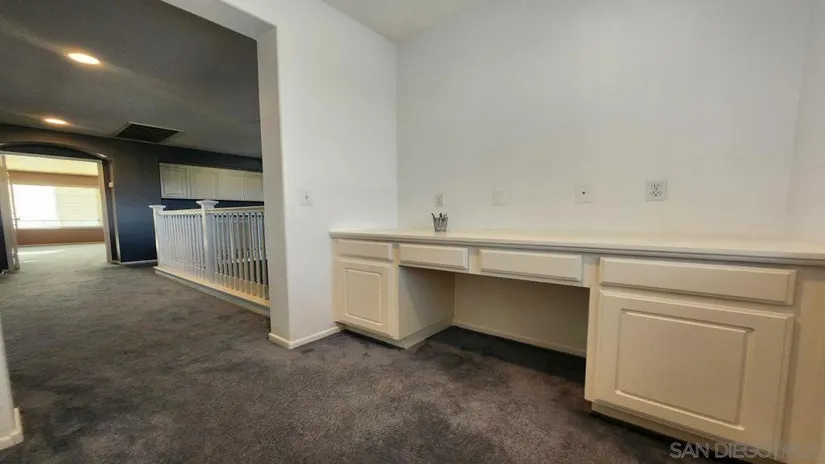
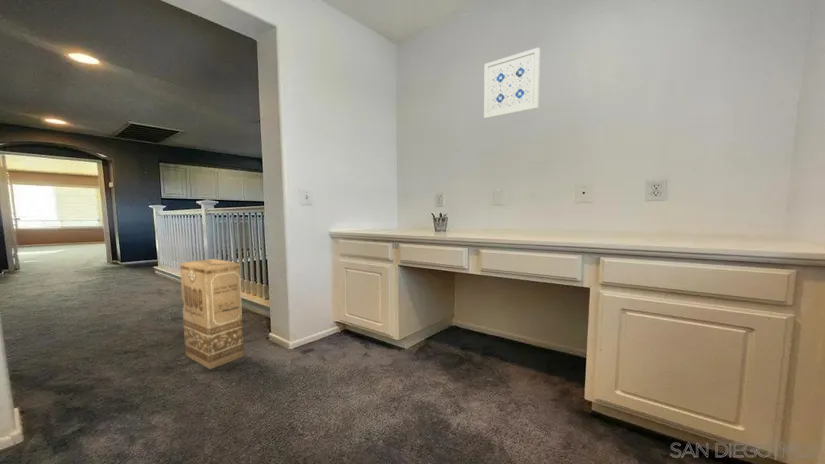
+ cardboard box (212, 308)
+ wall art (510, 85)
